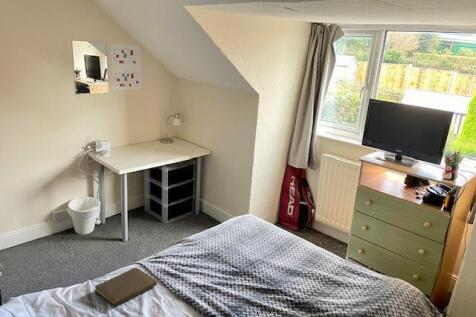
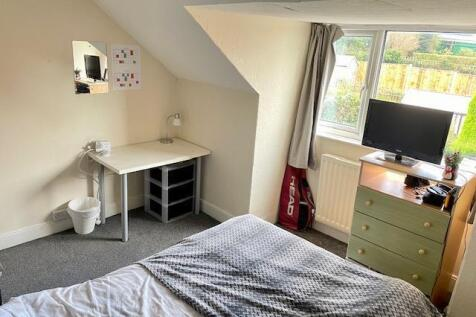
- book (130, 287)
